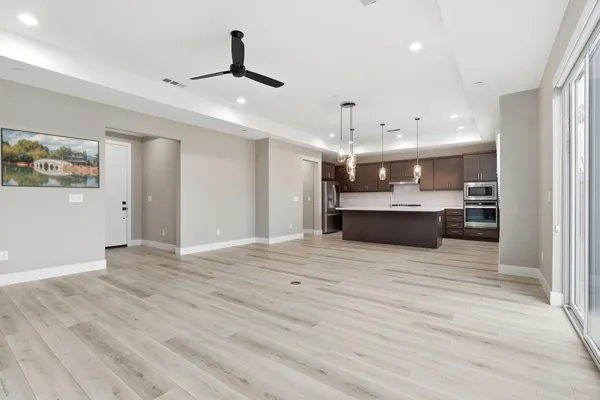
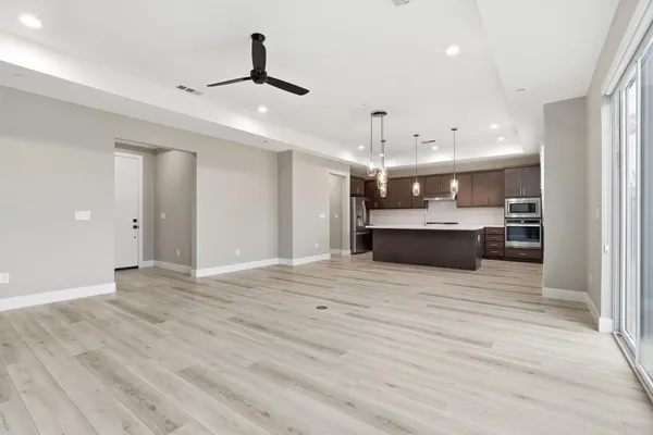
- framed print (55, 161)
